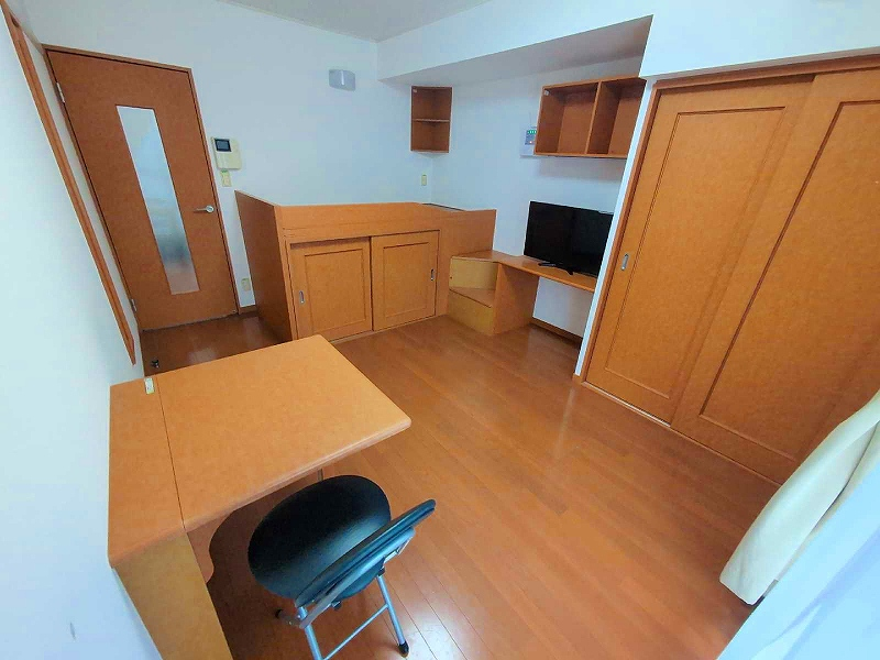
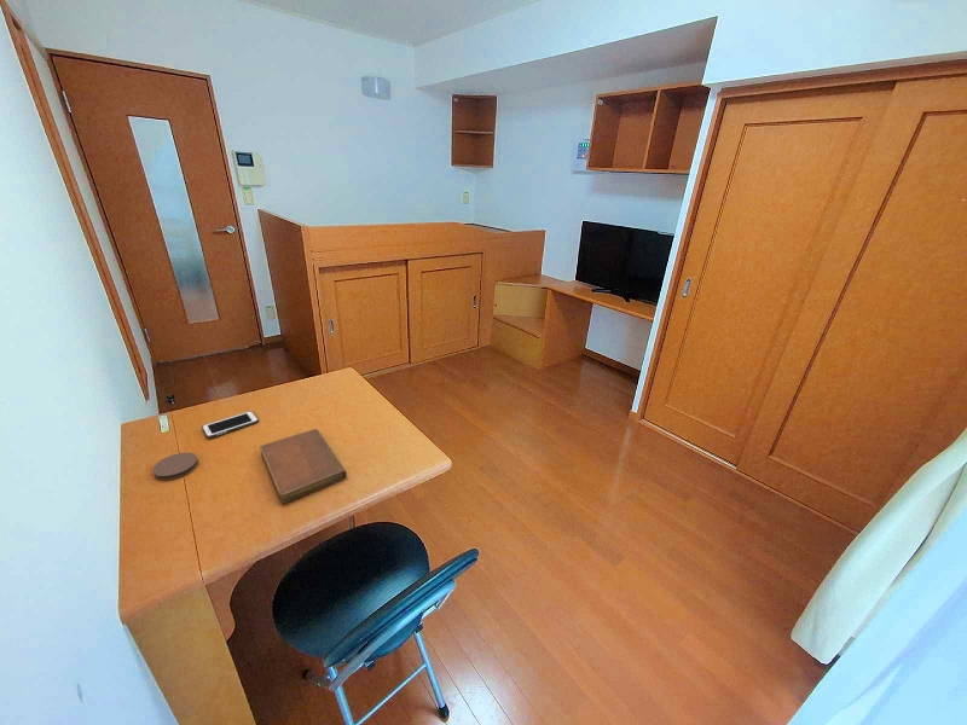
+ coaster (175, 465)
+ notebook (301, 460)
+ cell phone (231, 423)
